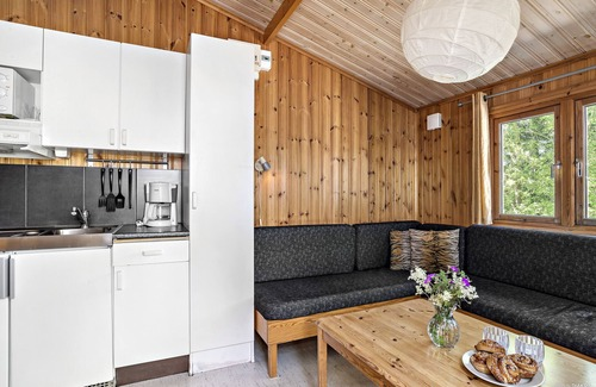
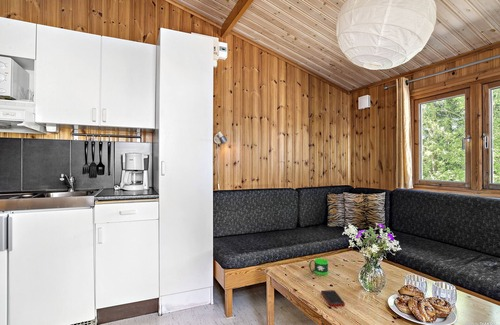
+ cell phone (332, 297)
+ mug (318, 266)
